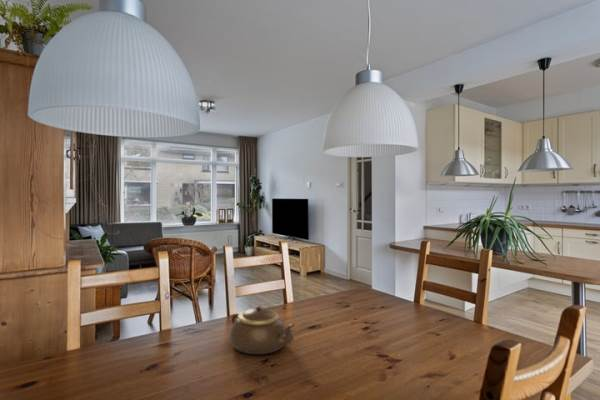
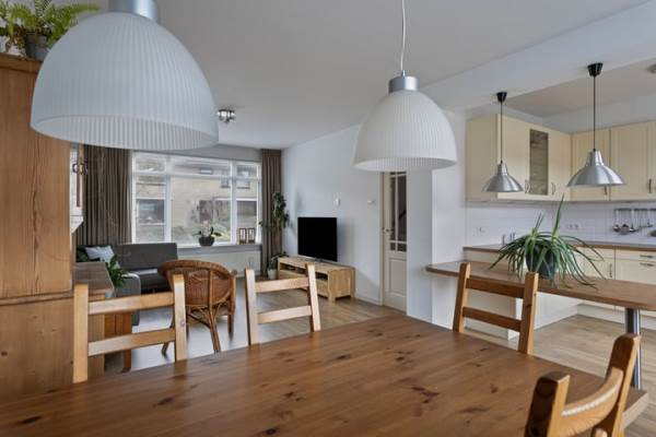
- teapot (260, 325)
